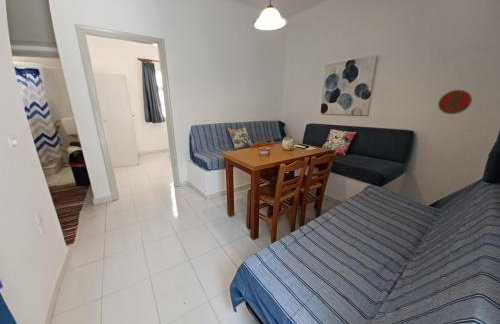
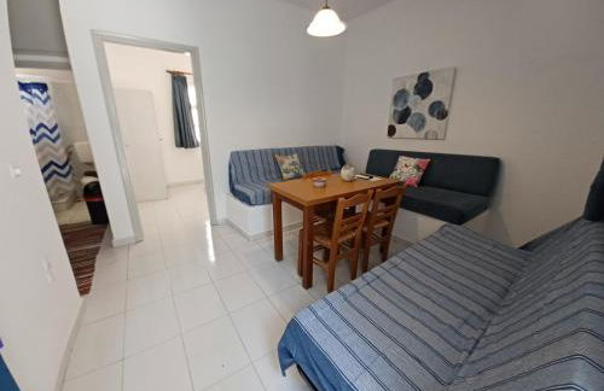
- decorative plate (454, 102)
